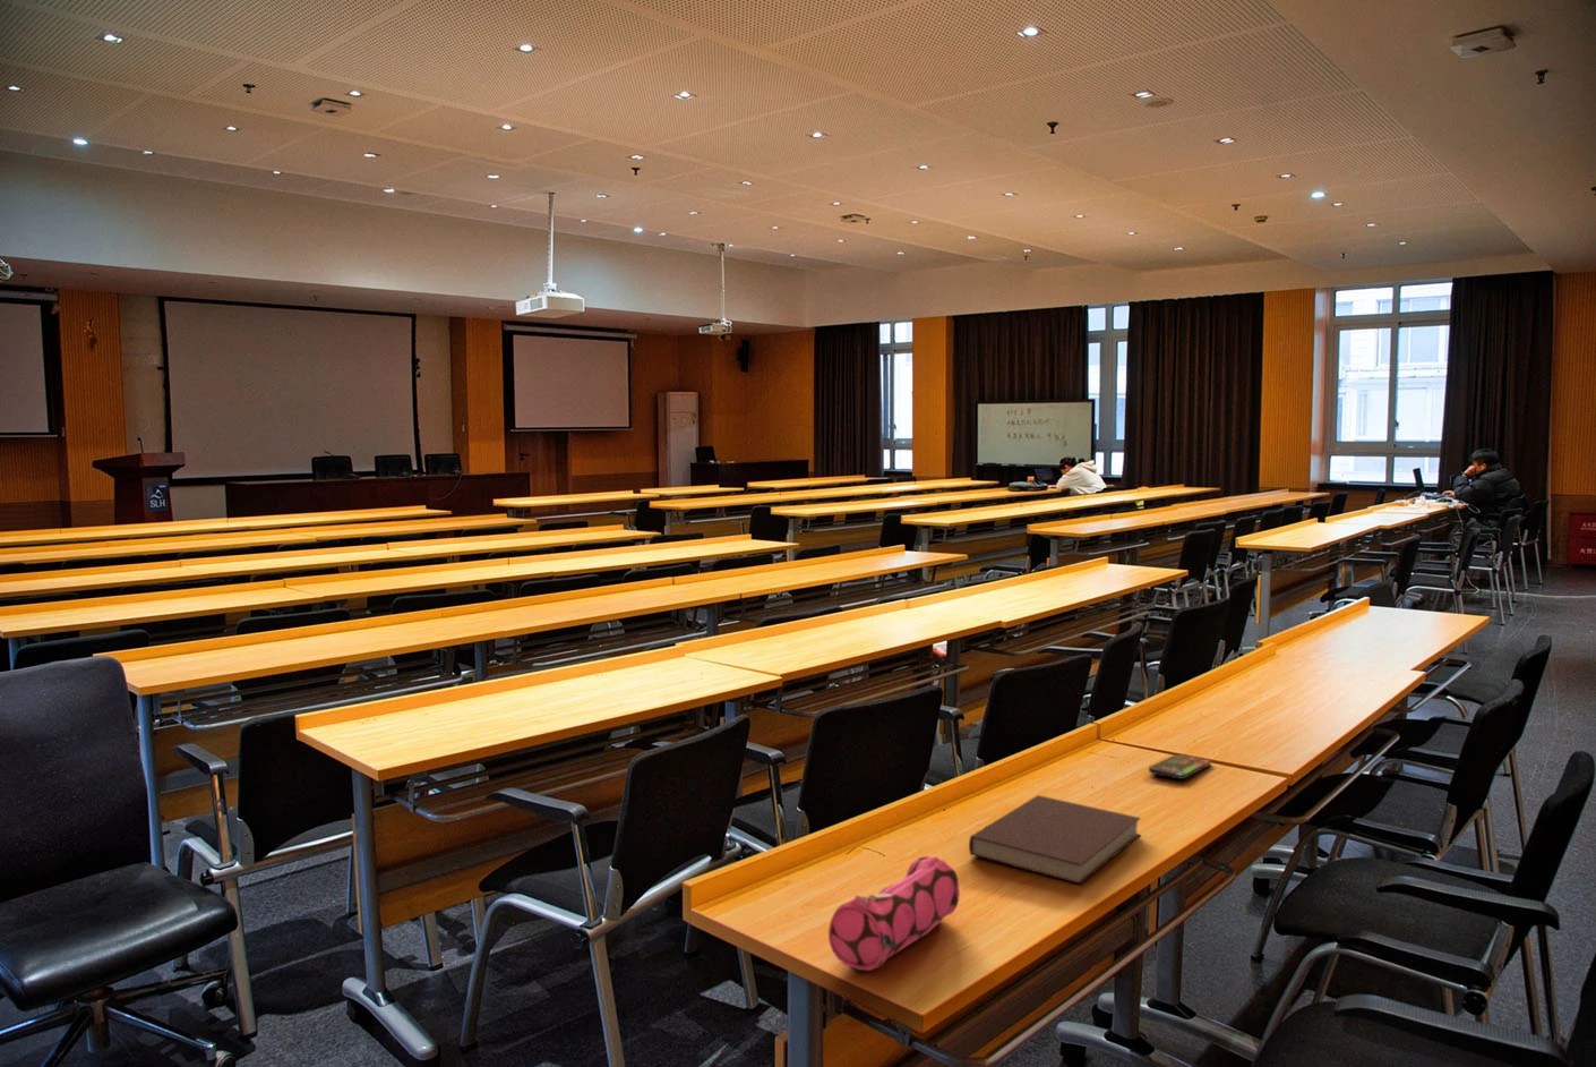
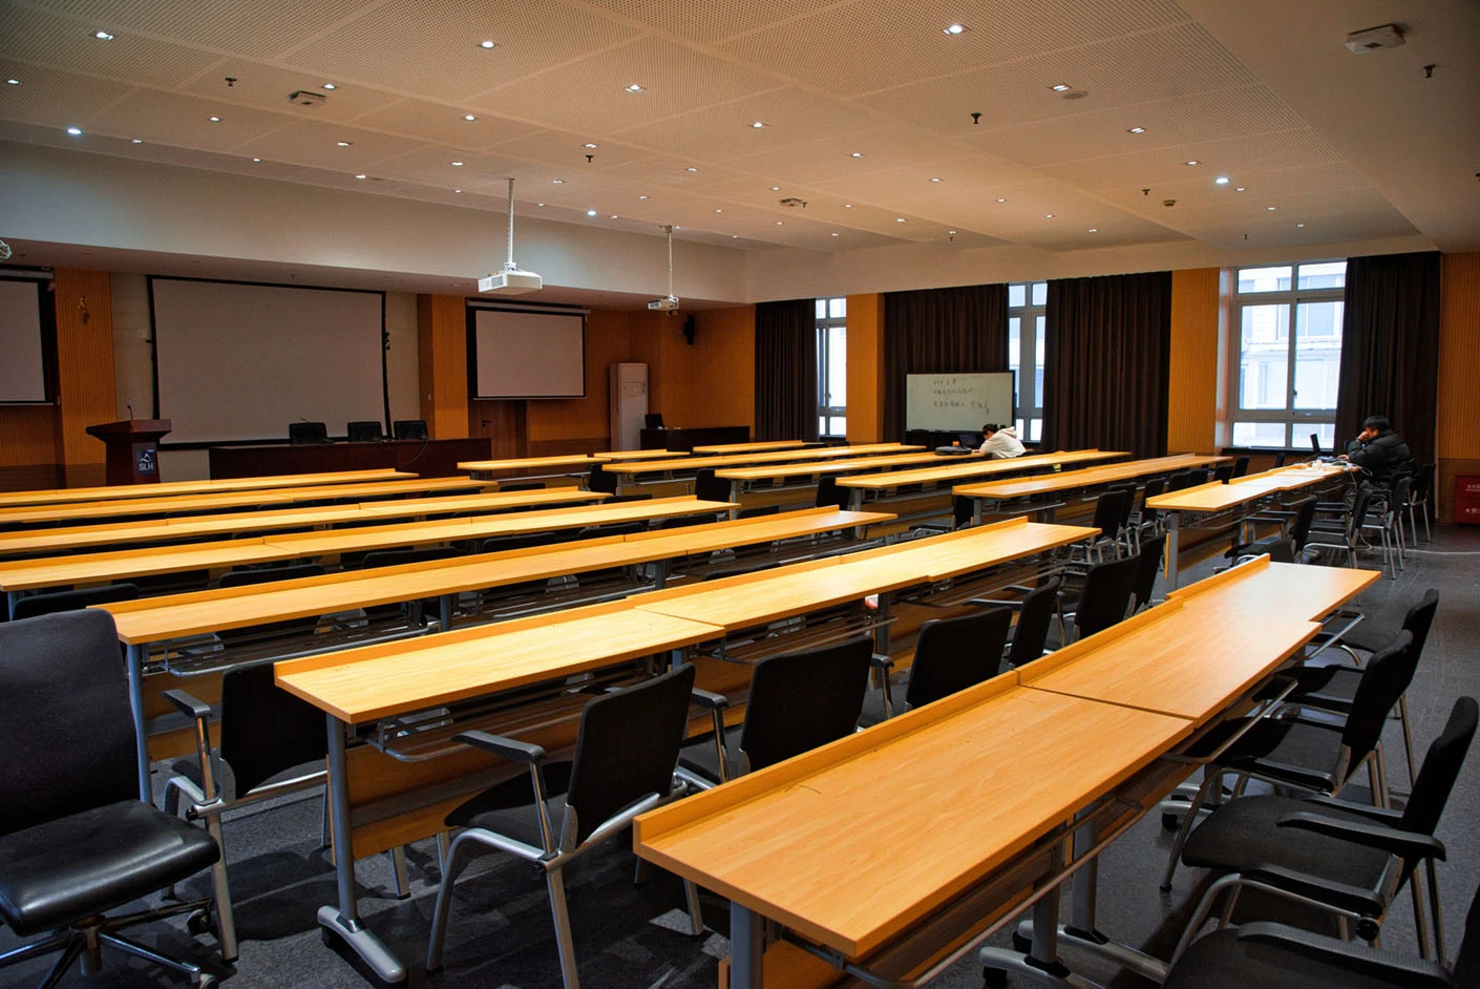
- pencil case (899, 906)
- smartphone (1179, 766)
- notebook (1056, 835)
